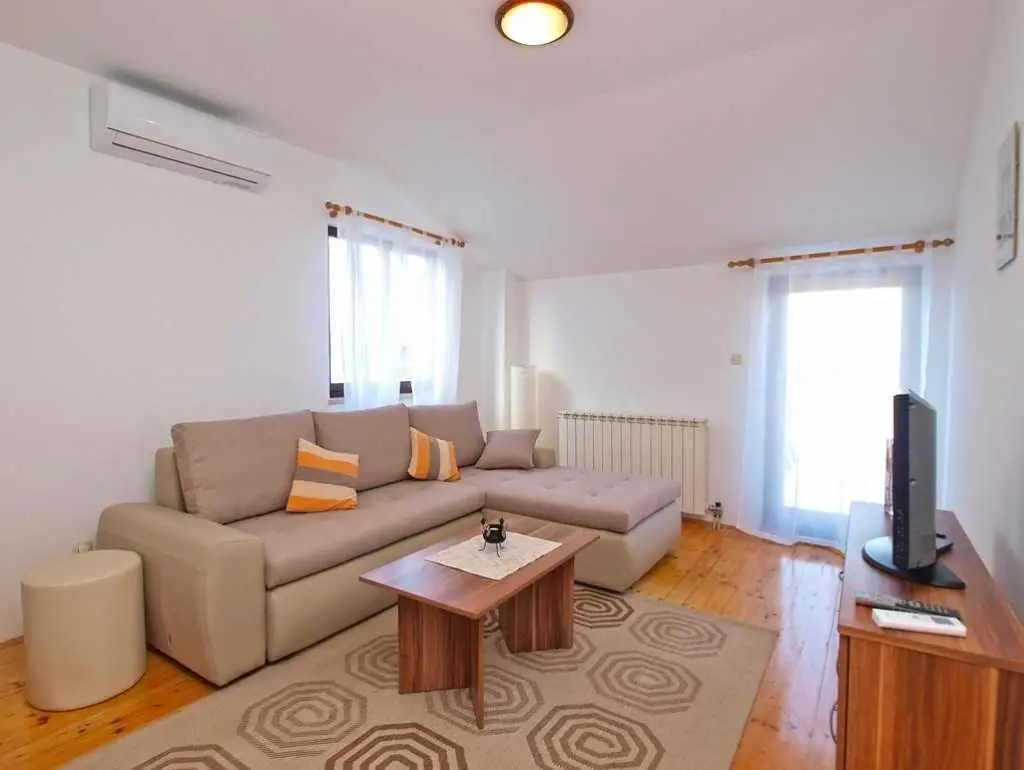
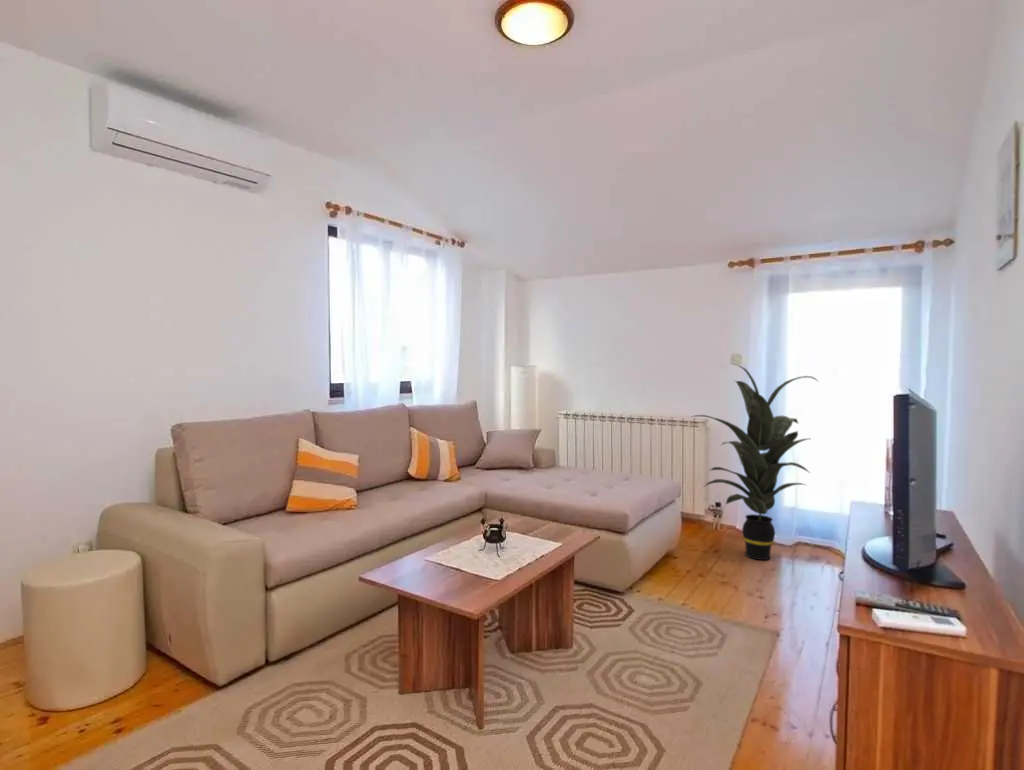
+ indoor plant (754, 459)
